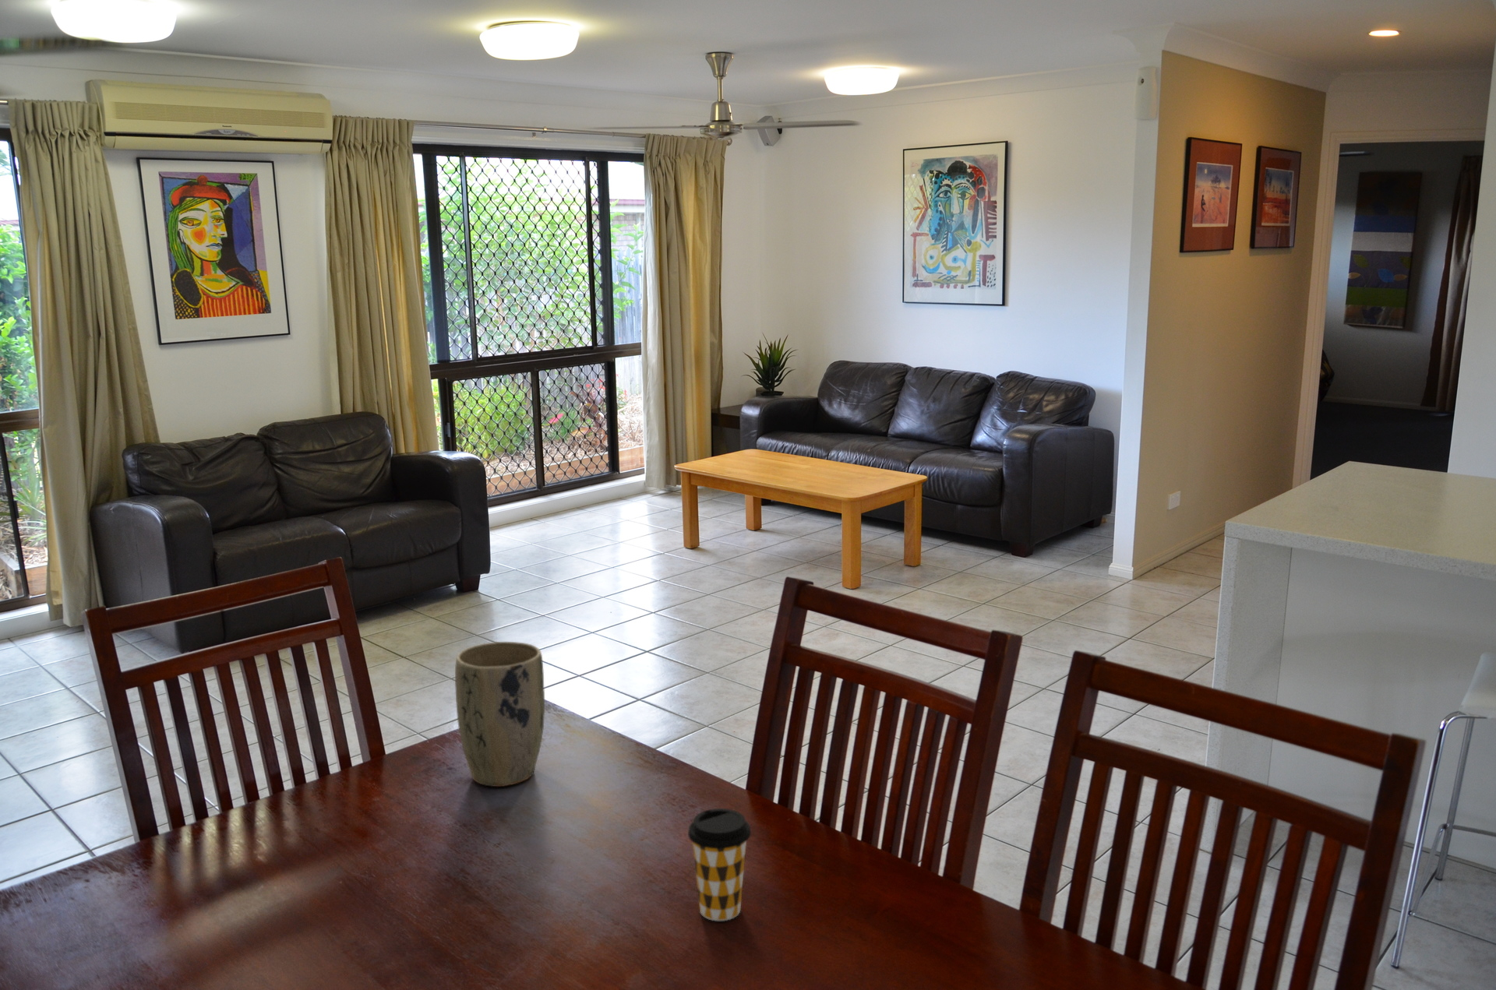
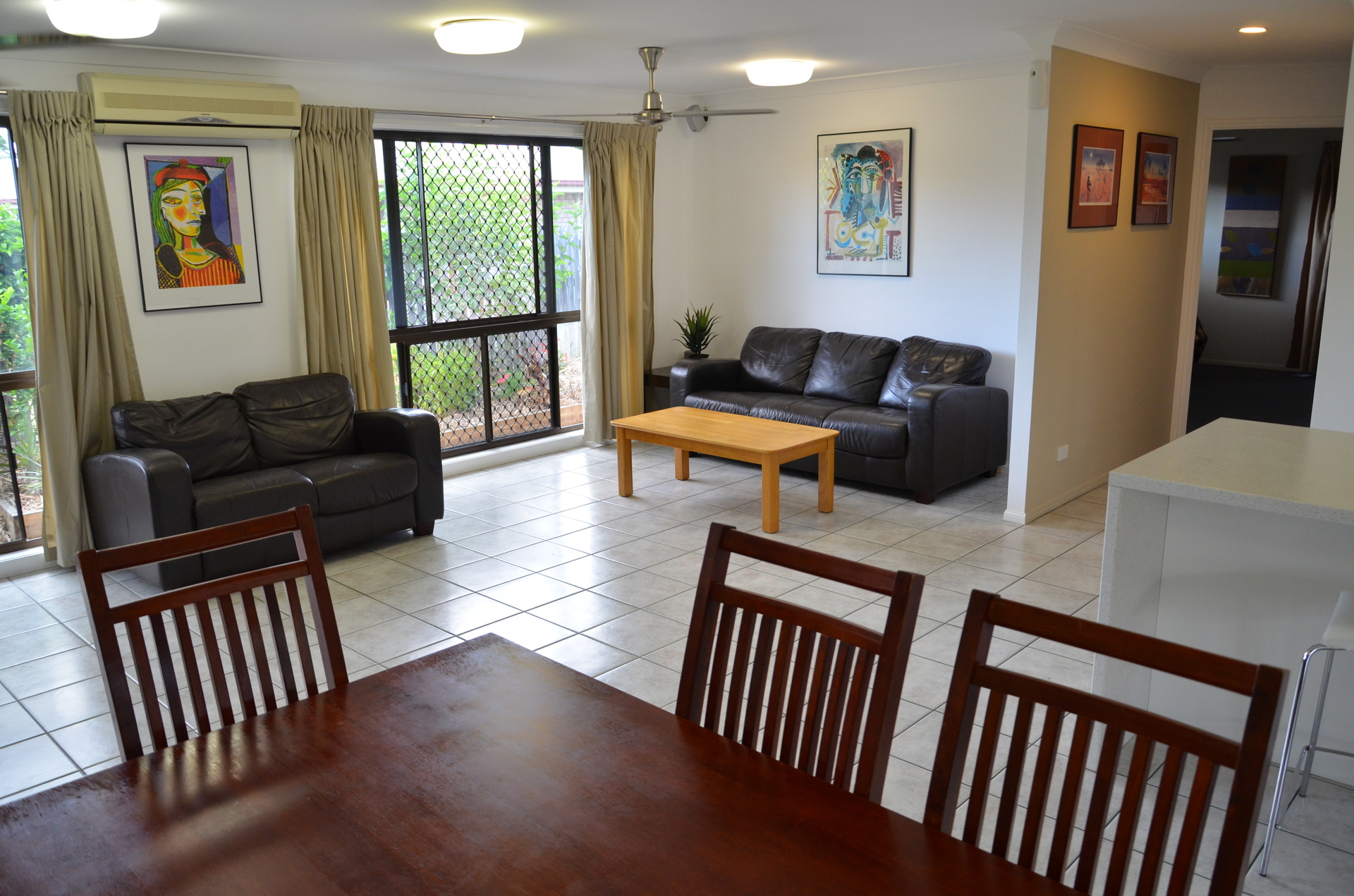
- plant pot (501, 714)
- coffee cup (719, 865)
